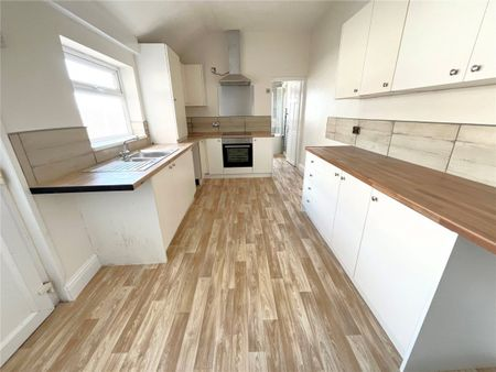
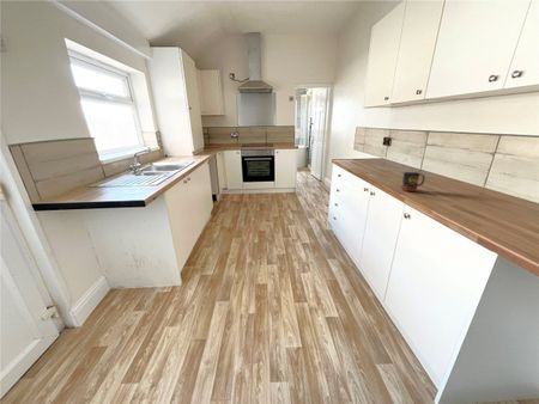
+ mug (413, 180)
